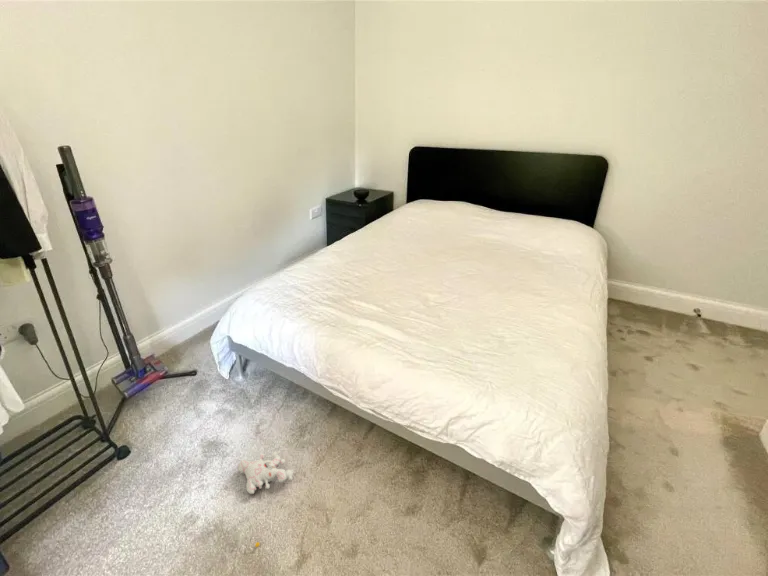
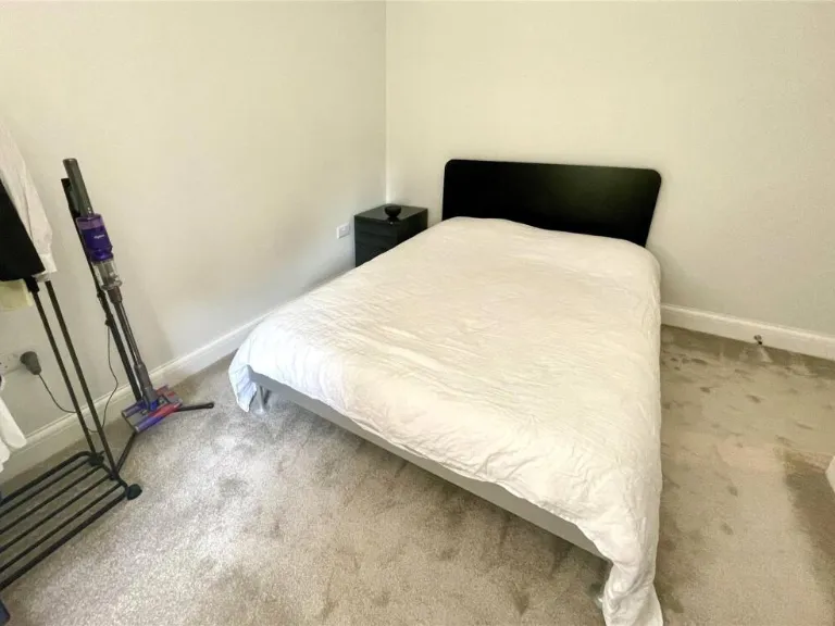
- plush toy (268, 488)
